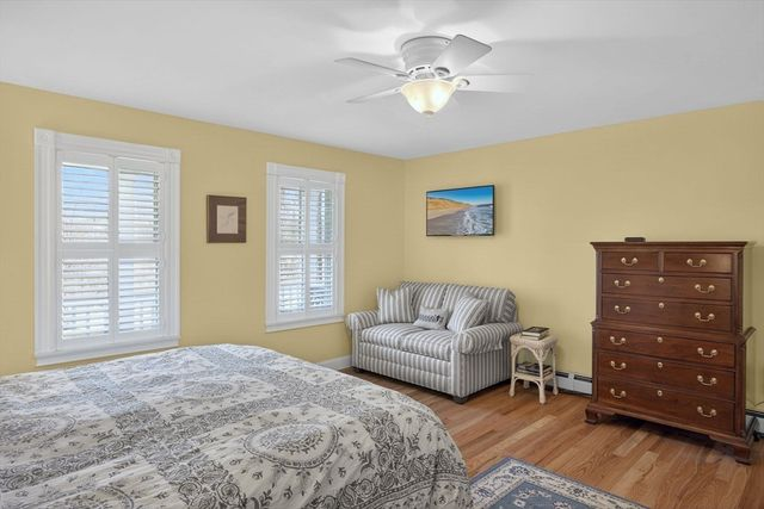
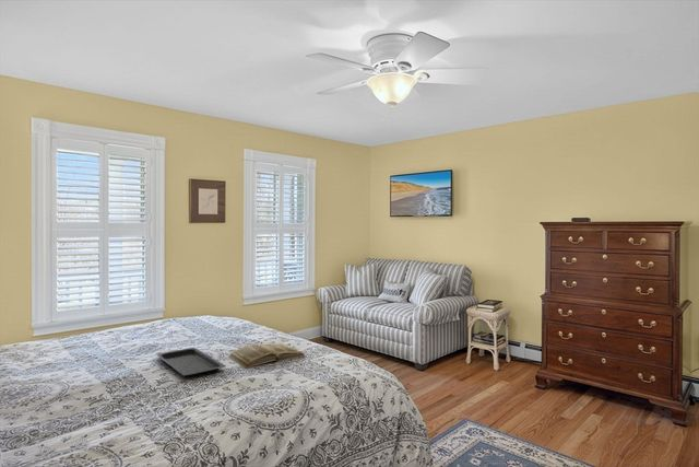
+ serving tray (189, 362)
+ book (266, 351)
